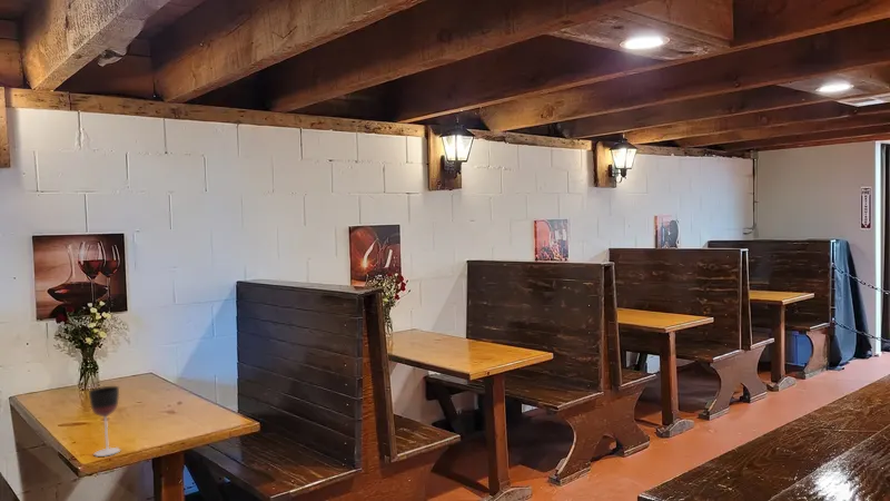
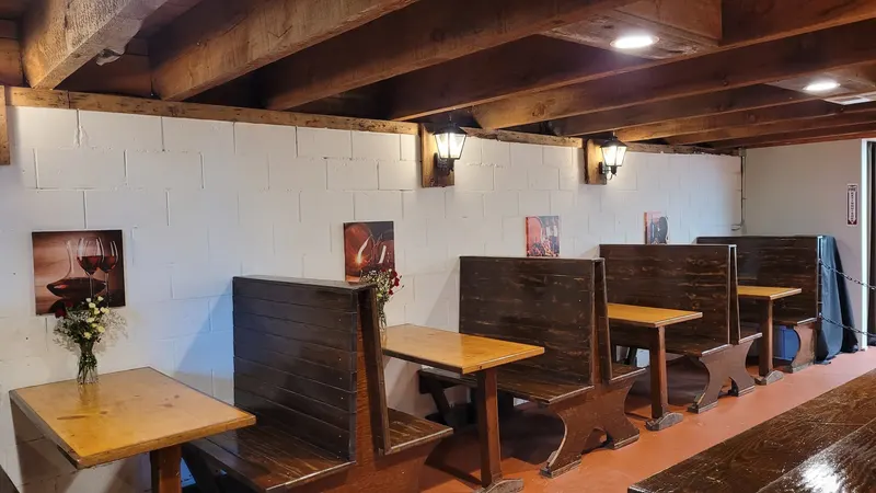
- wineglass (105, 420)
